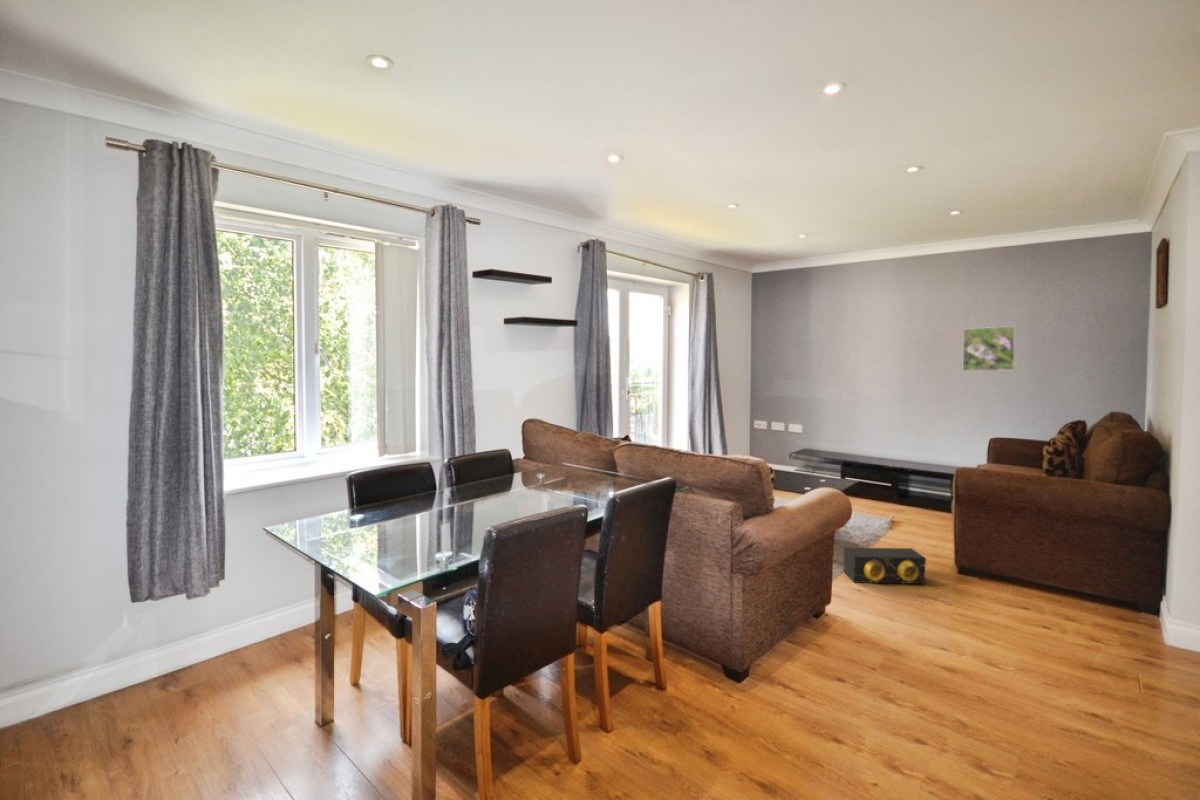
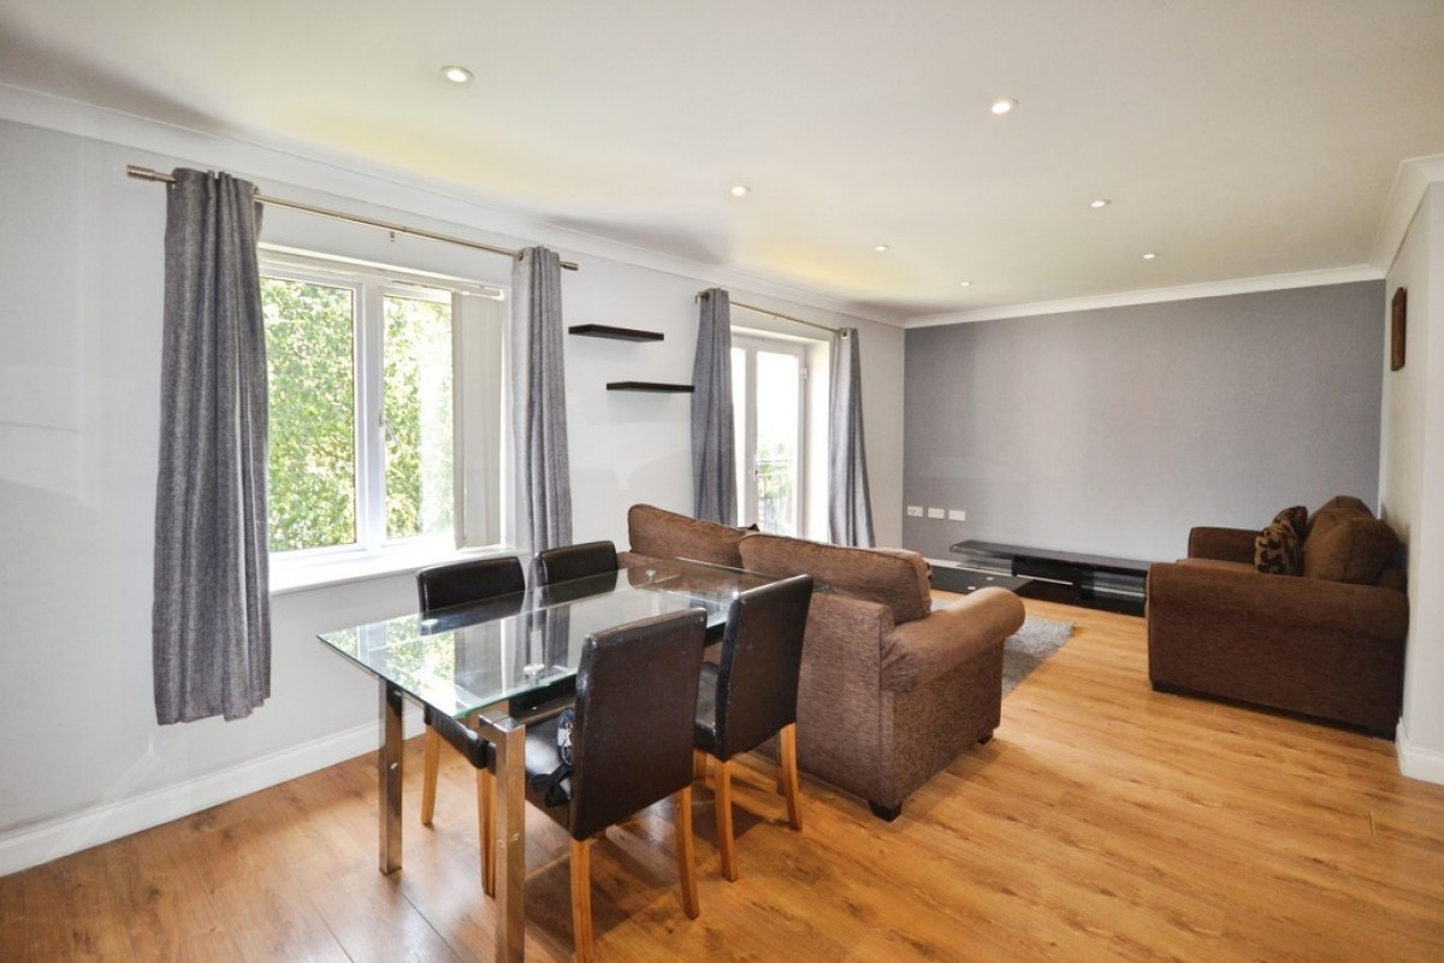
- speaker (886, 567)
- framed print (988, 349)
